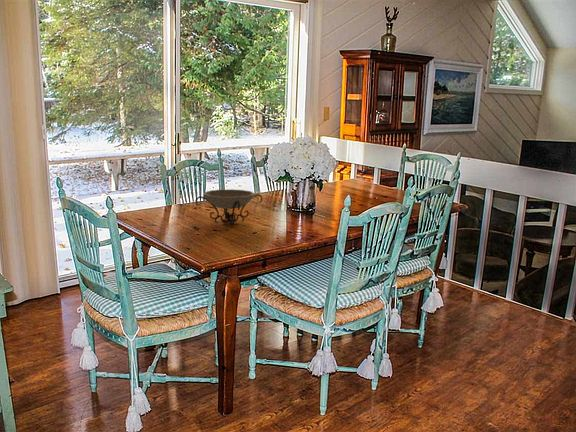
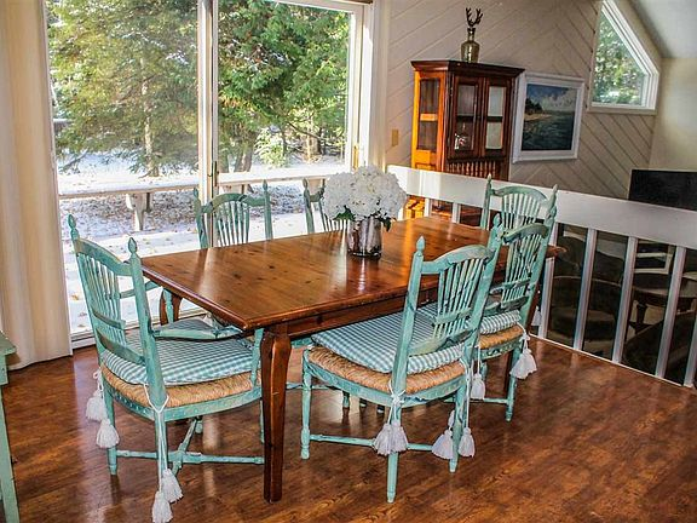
- decorative bowl (229, 208)
